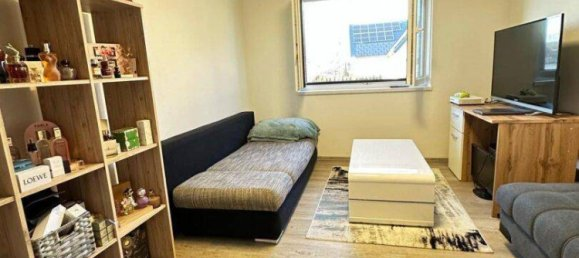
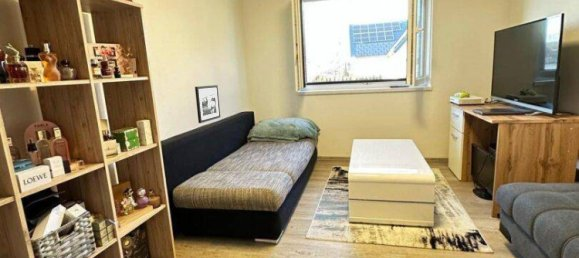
+ picture frame (208, 103)
